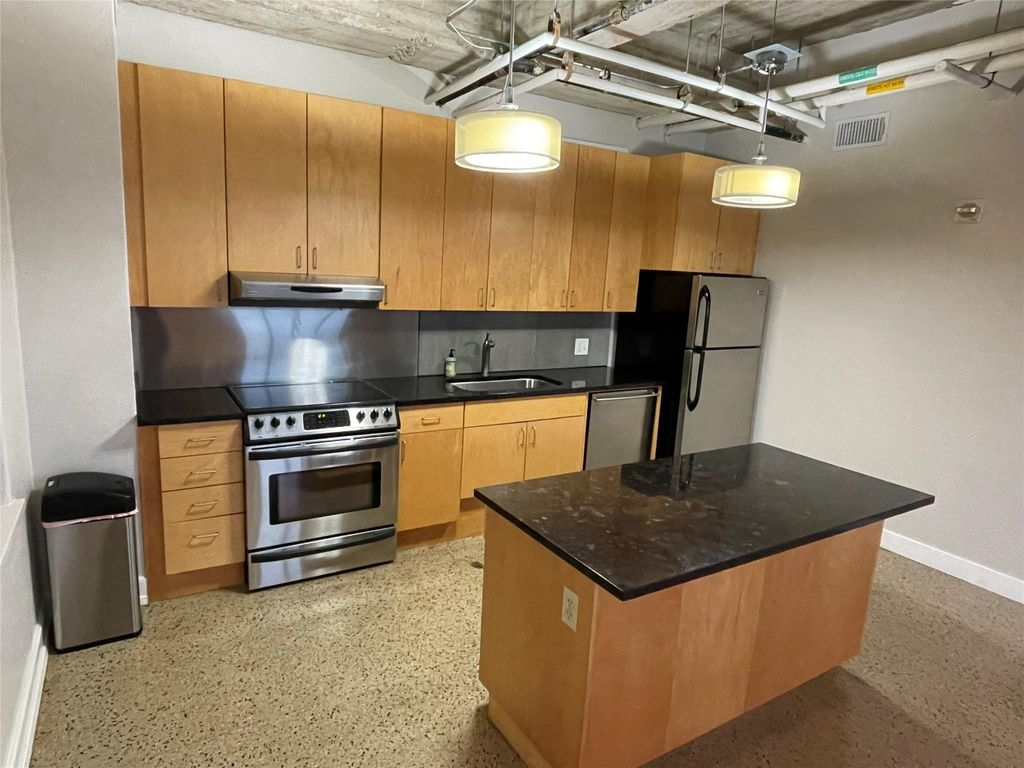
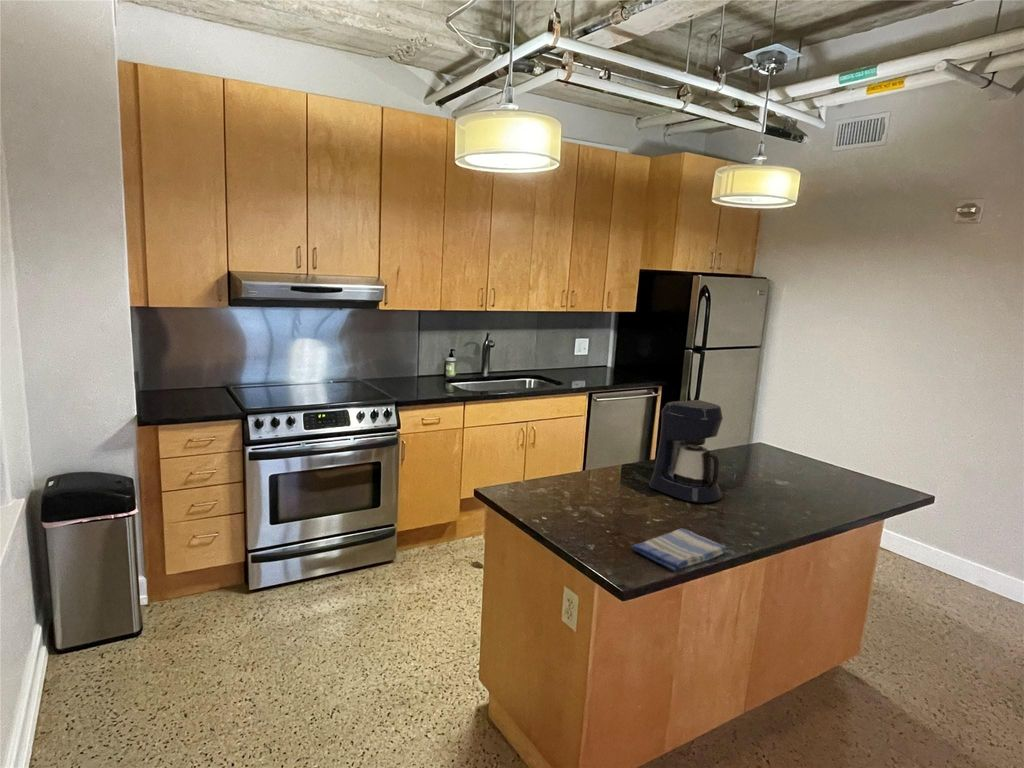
+ coffee maker (690, 447)
+ dish towel (679, 547)
